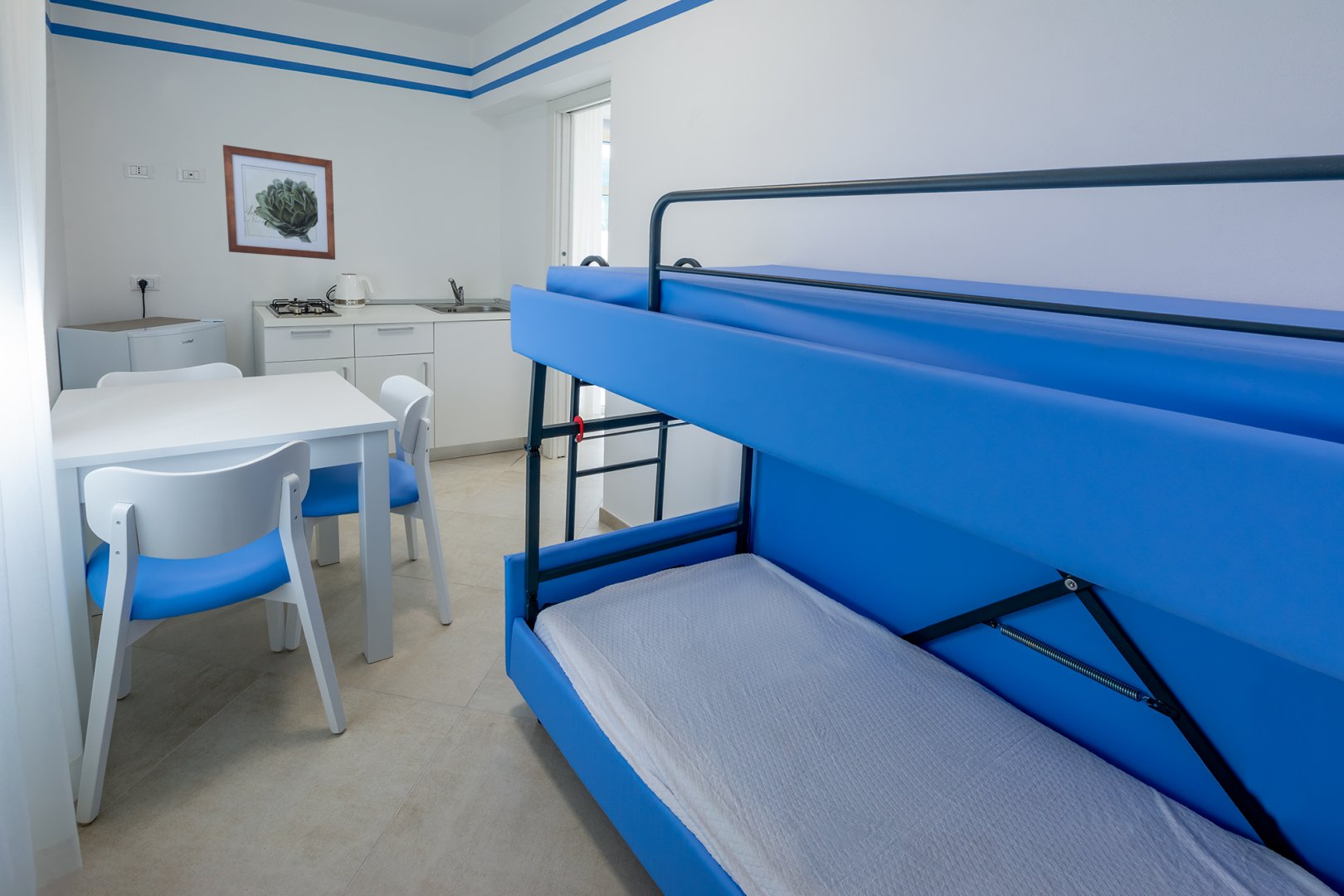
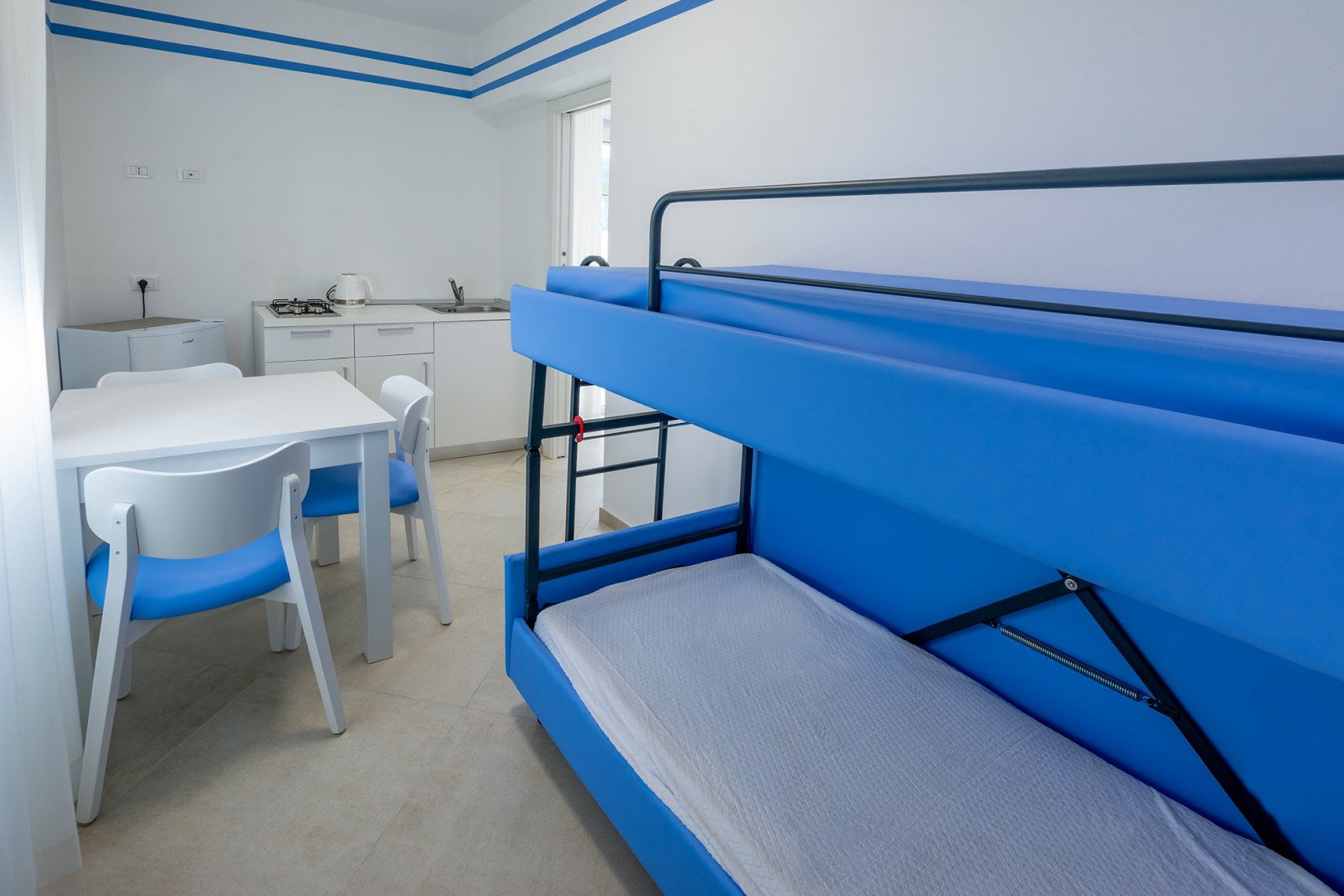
- wall art (281, 205)
